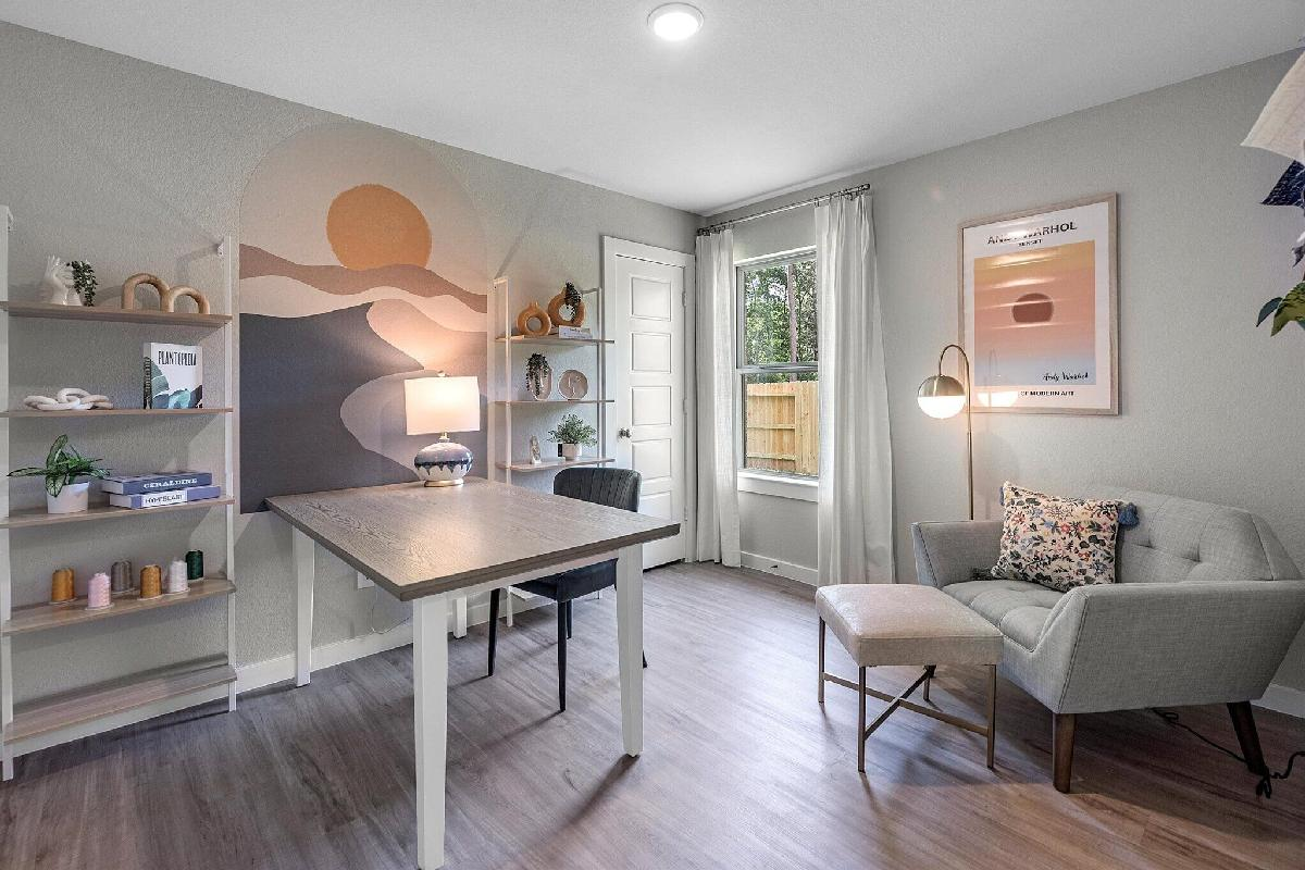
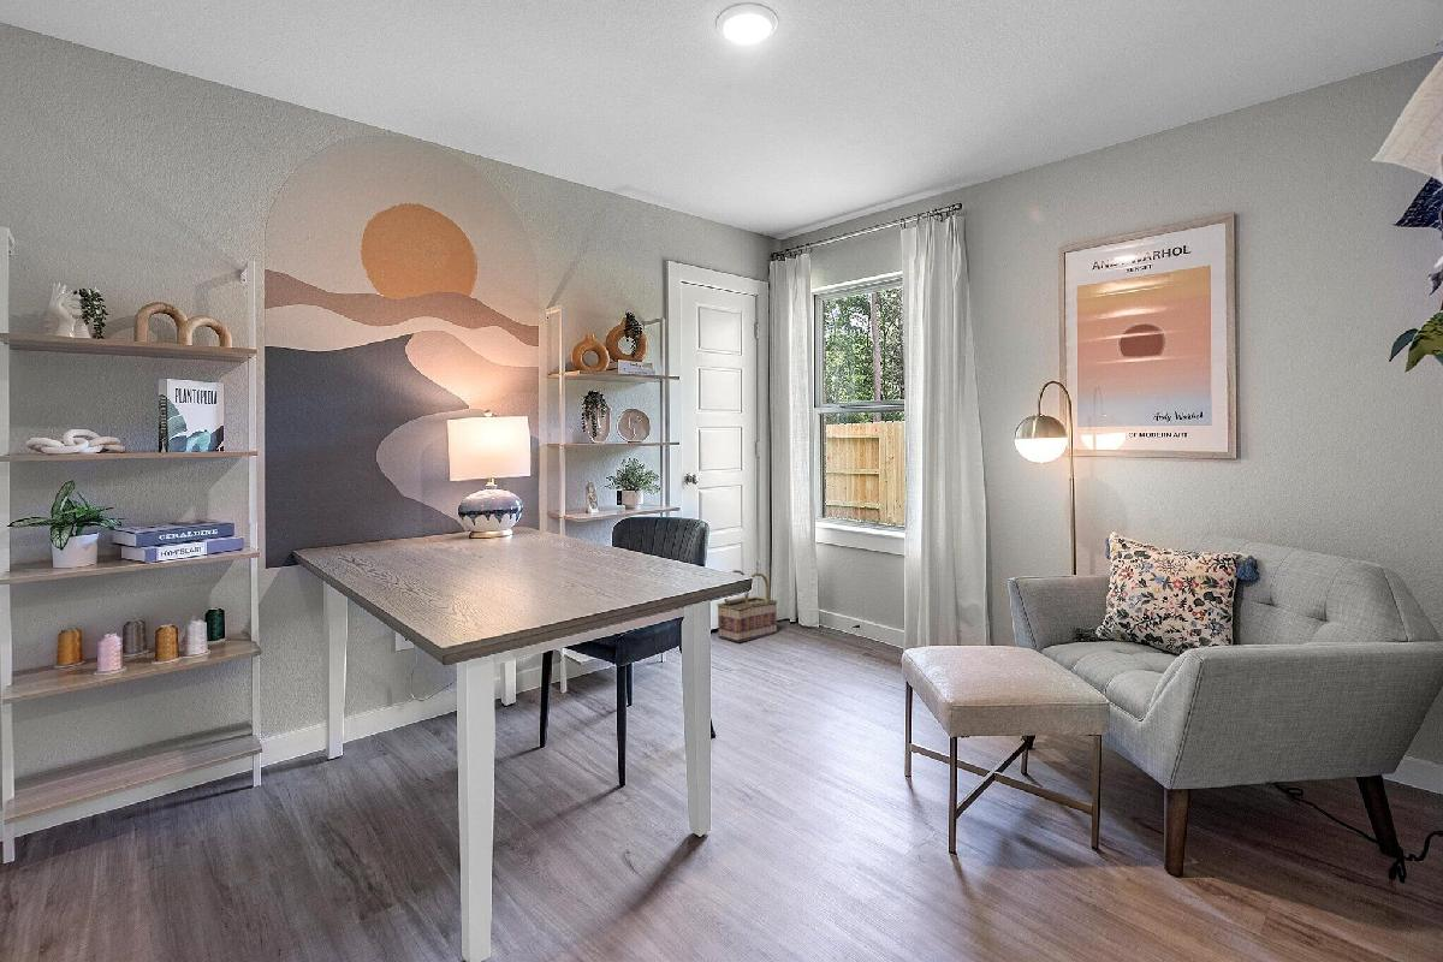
+ basket (747, 602)
